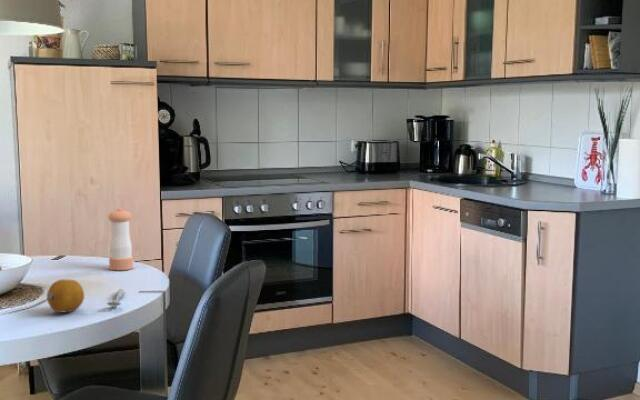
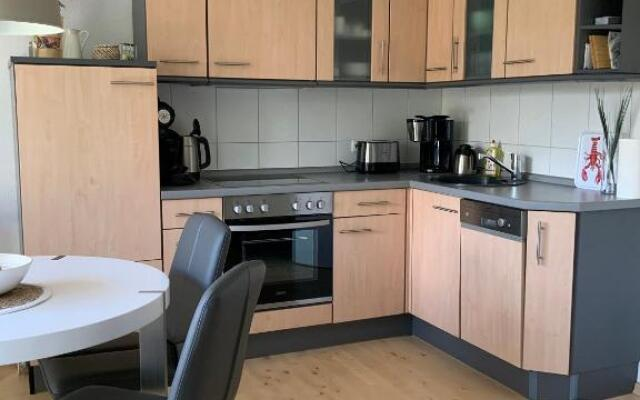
- fruit (65, 295)
- spoon (117, 296)
- pepper shaker (120, 238)
